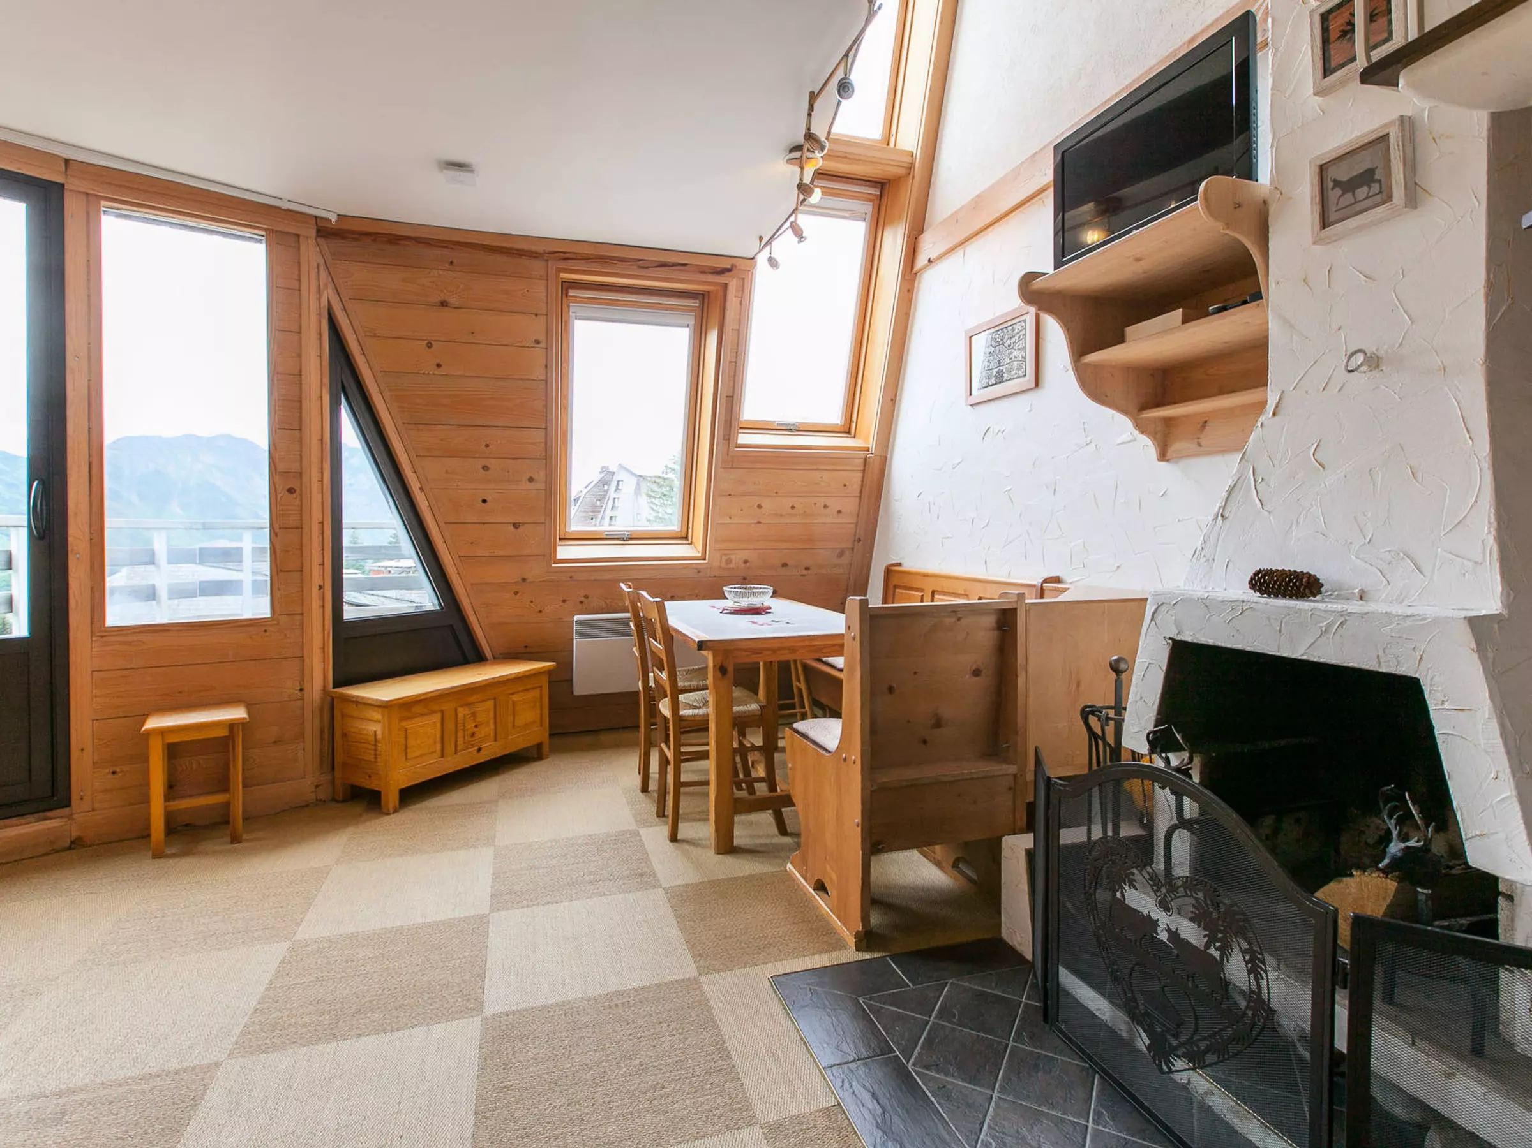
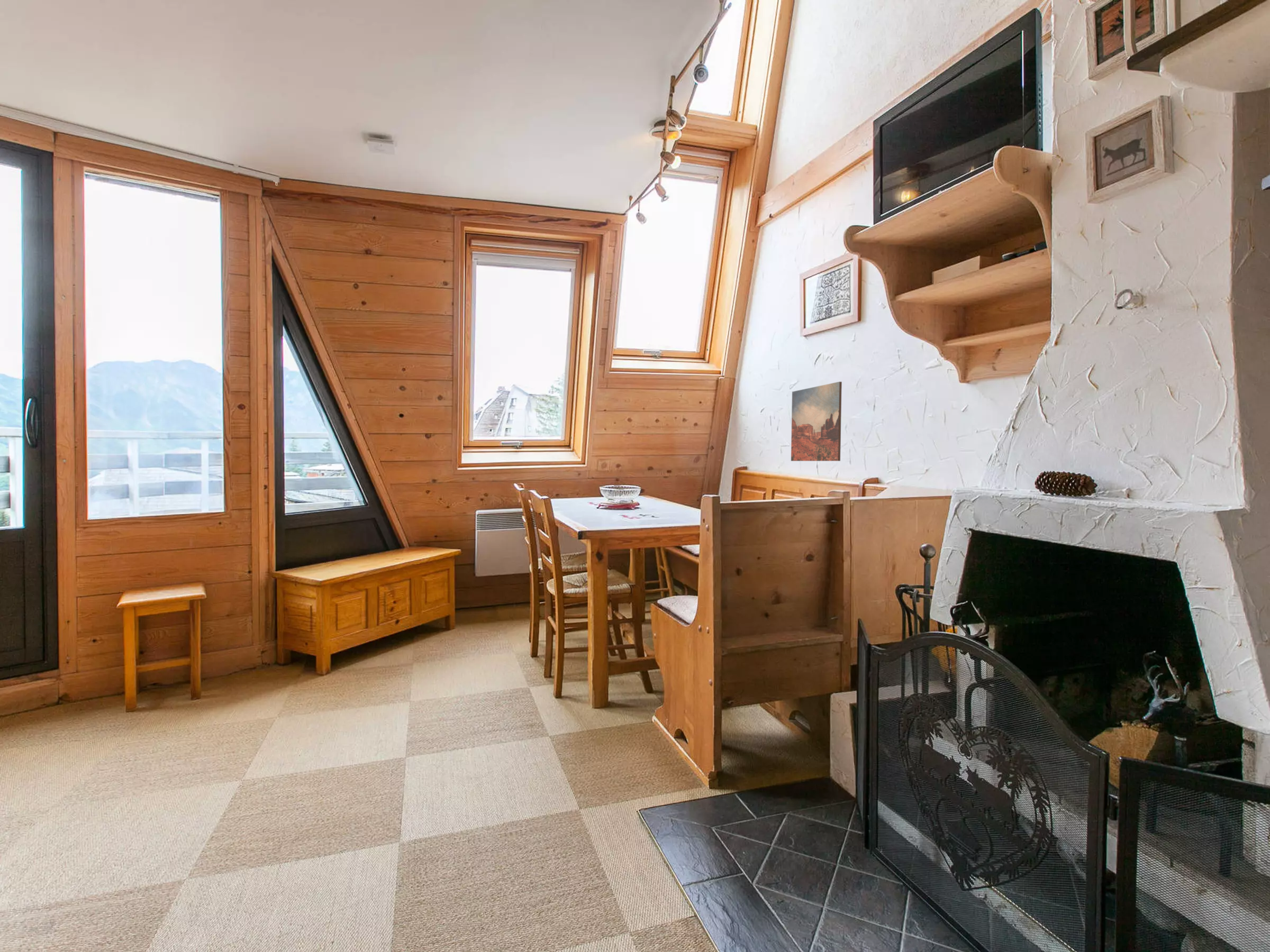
+ wall art (814, 424)
